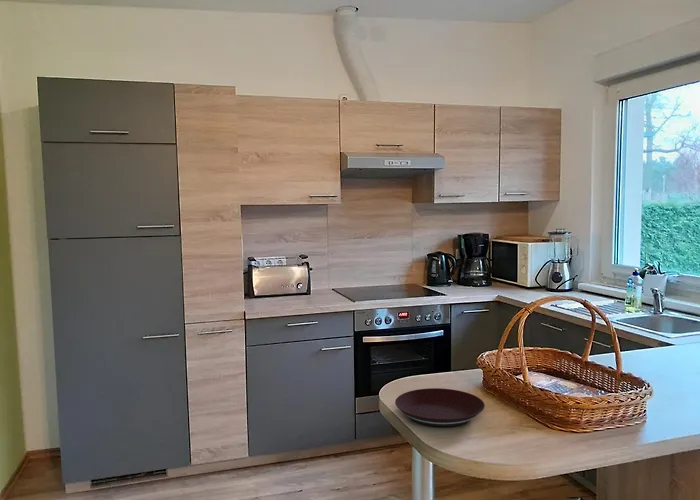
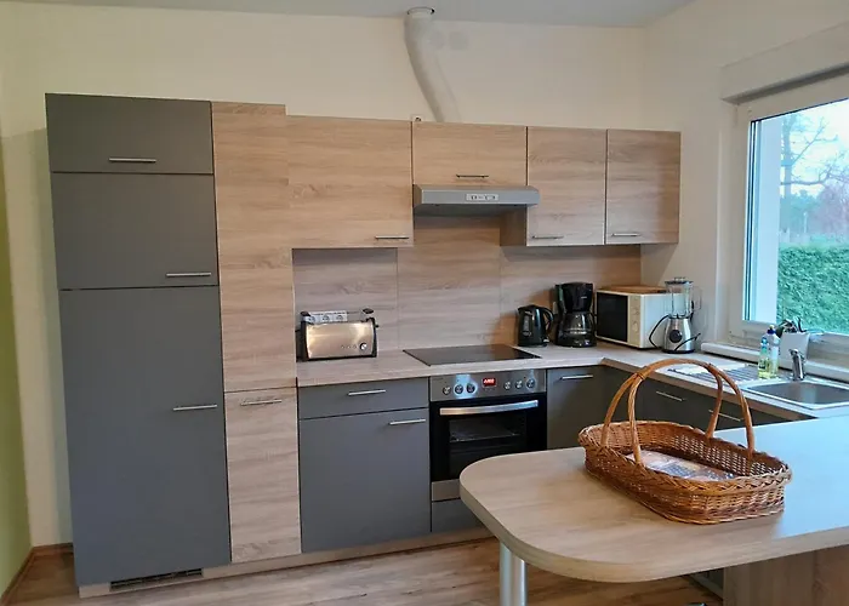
- plate (439, 408)
